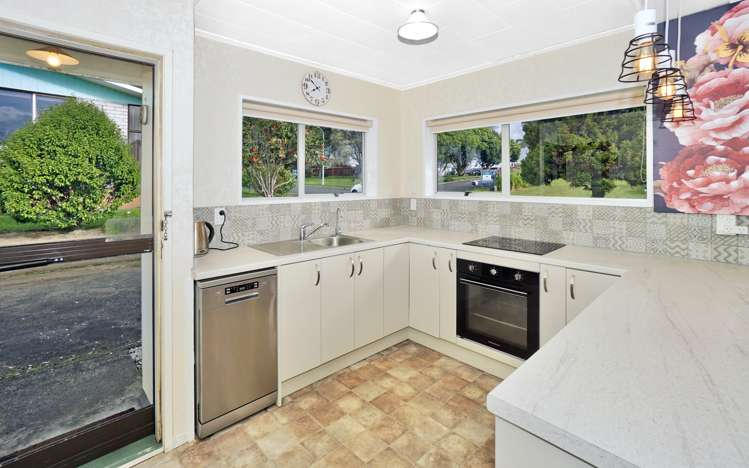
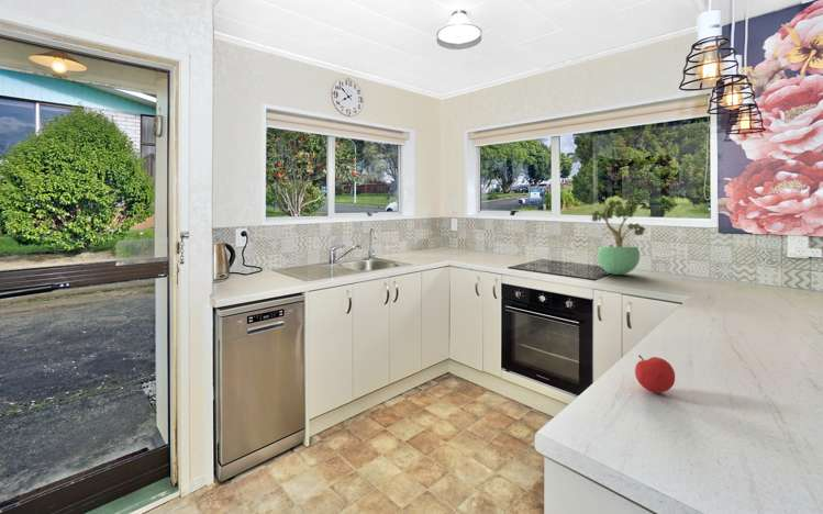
+ potted plant (615, 236)
+ fruit (654, 375)
